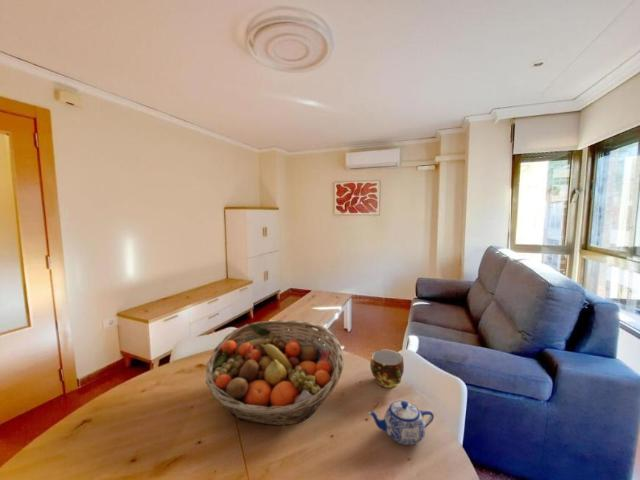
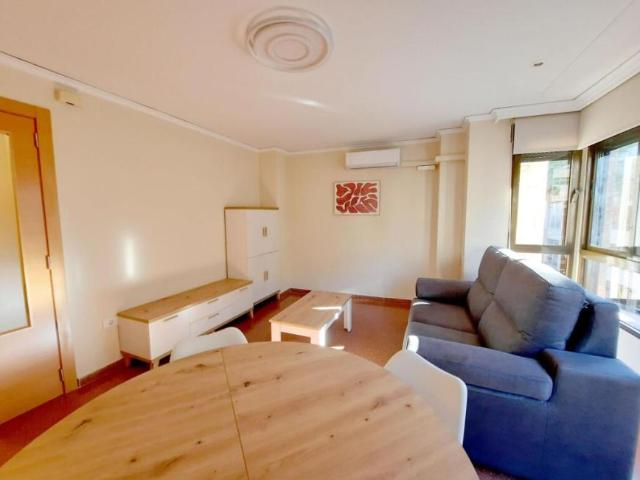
- teapot (400, 418)
- cup (388, 369)
- fruit basket (275, 366)
